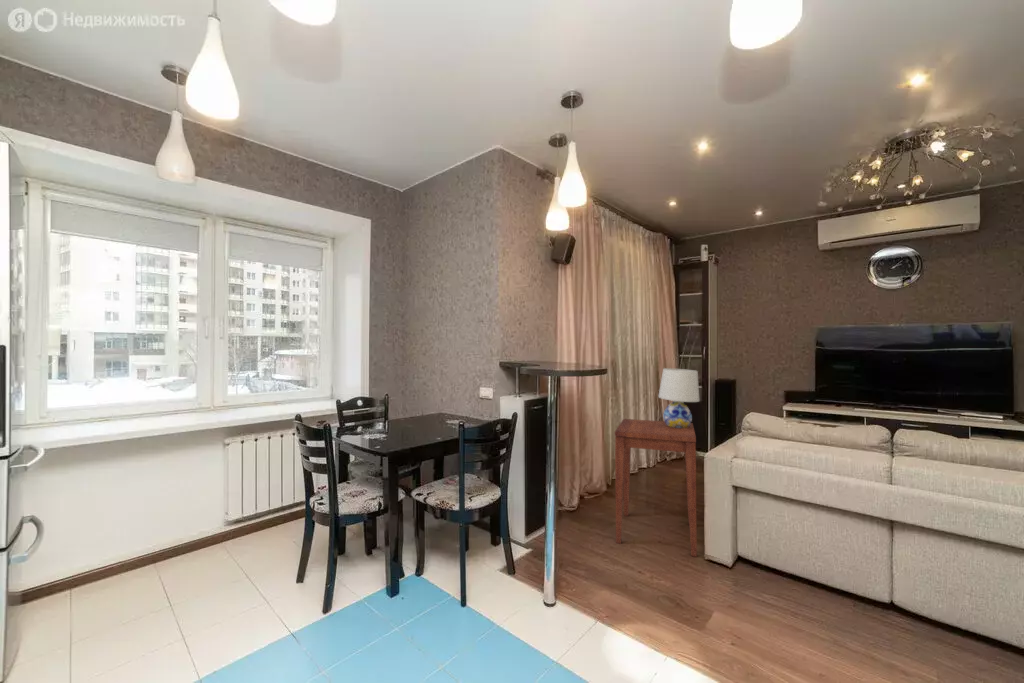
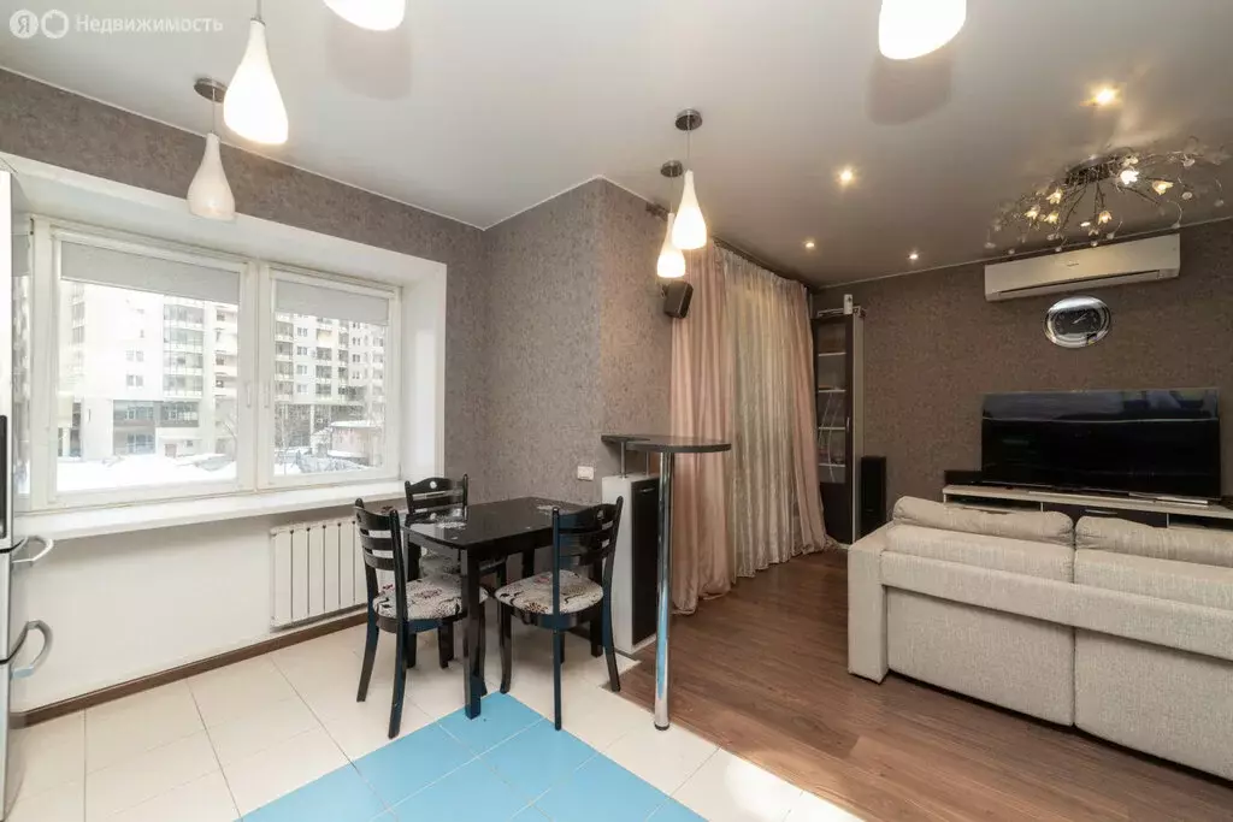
- side table (629, 480)
- table lamp (676, 397)
